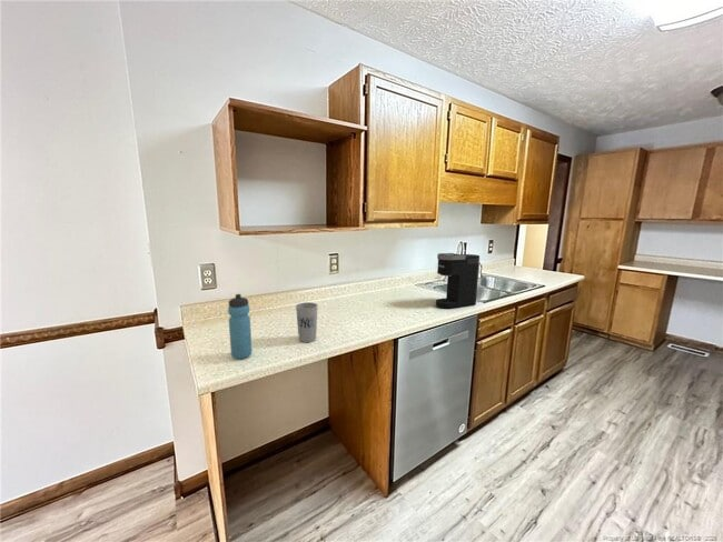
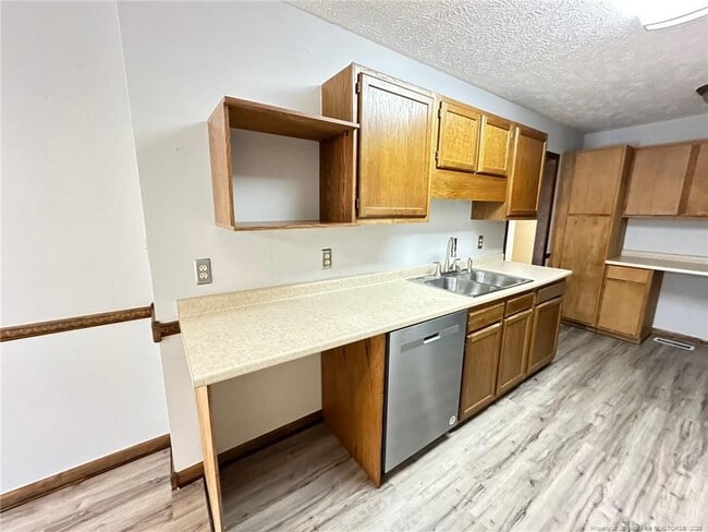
- water bottle (239, 325)
- cup (307, 322)
- coffee maker (457, 279)
